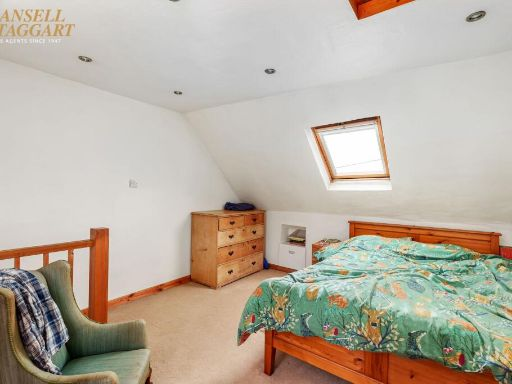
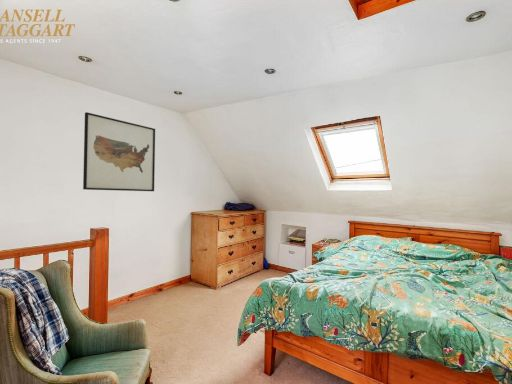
+ wall art (122, 155)
